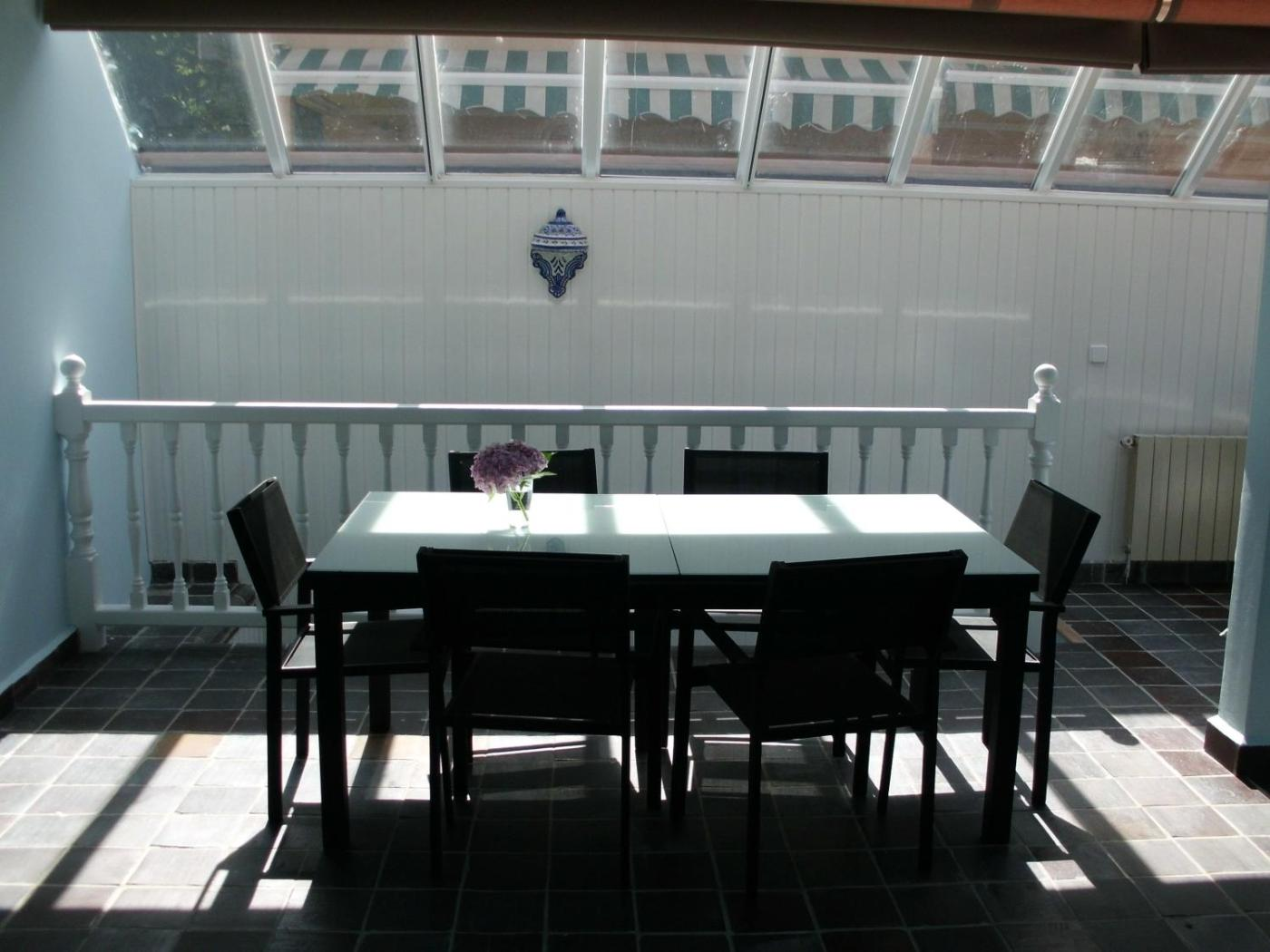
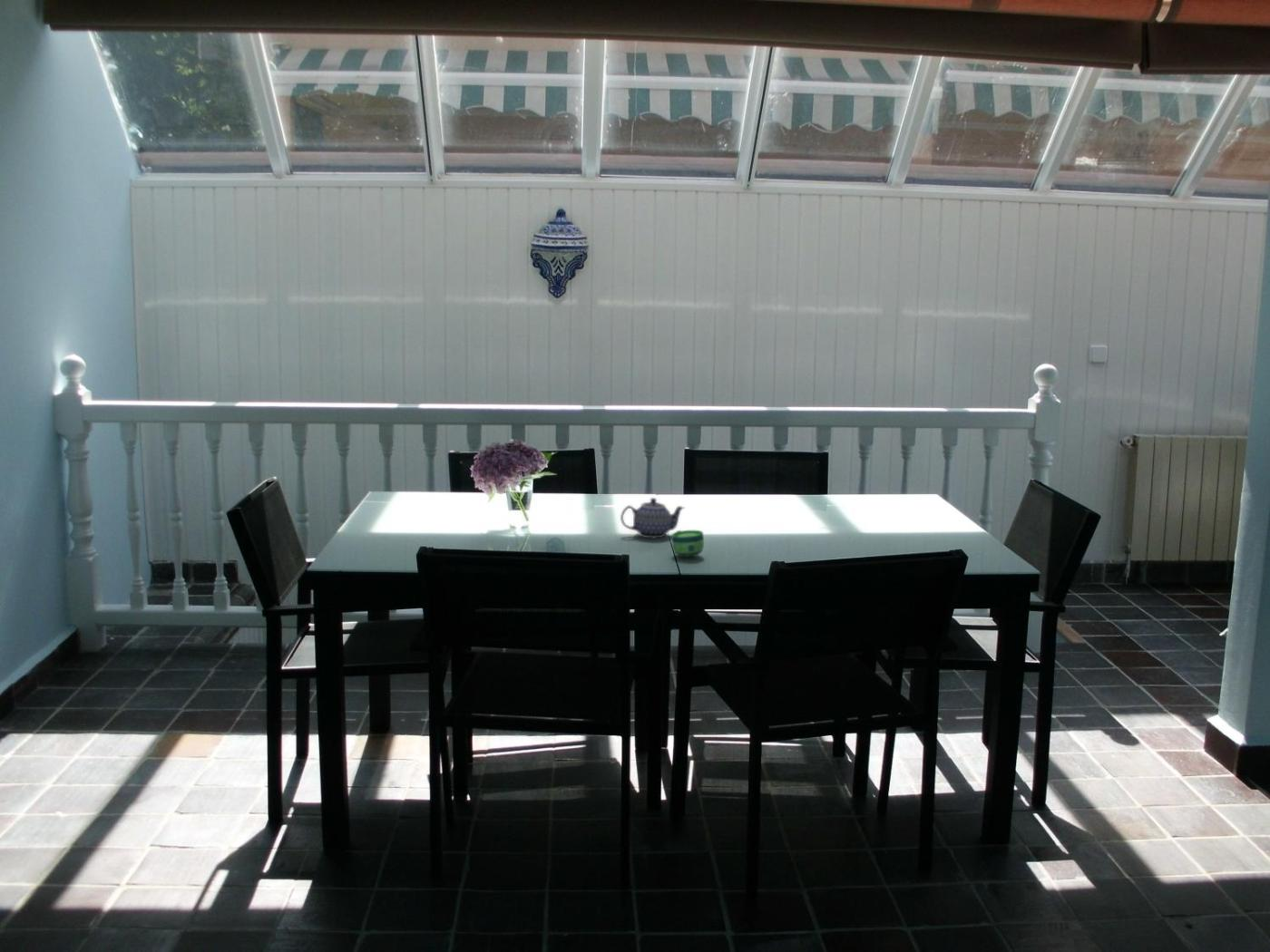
+ teapot (652, 516)
+ cup (684, 542)
